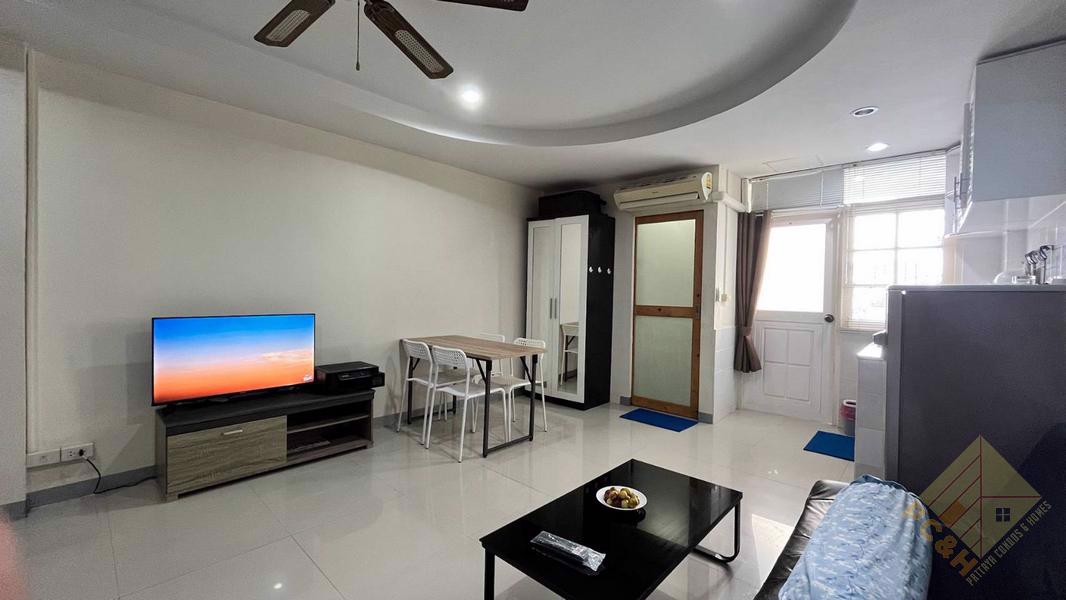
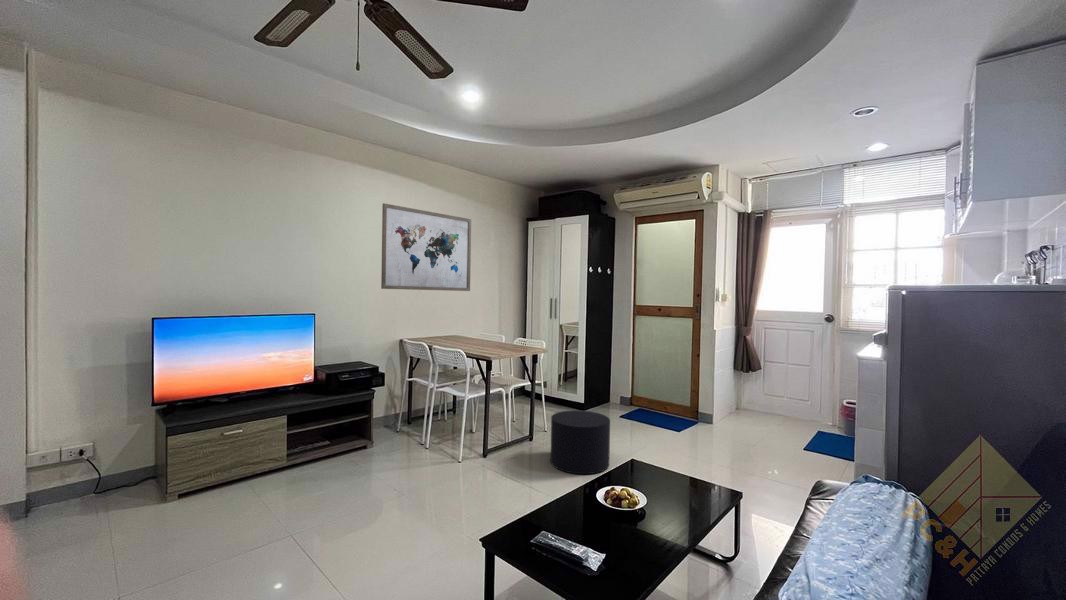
+ wall art (430, 251)
+ stool (579, 440)
